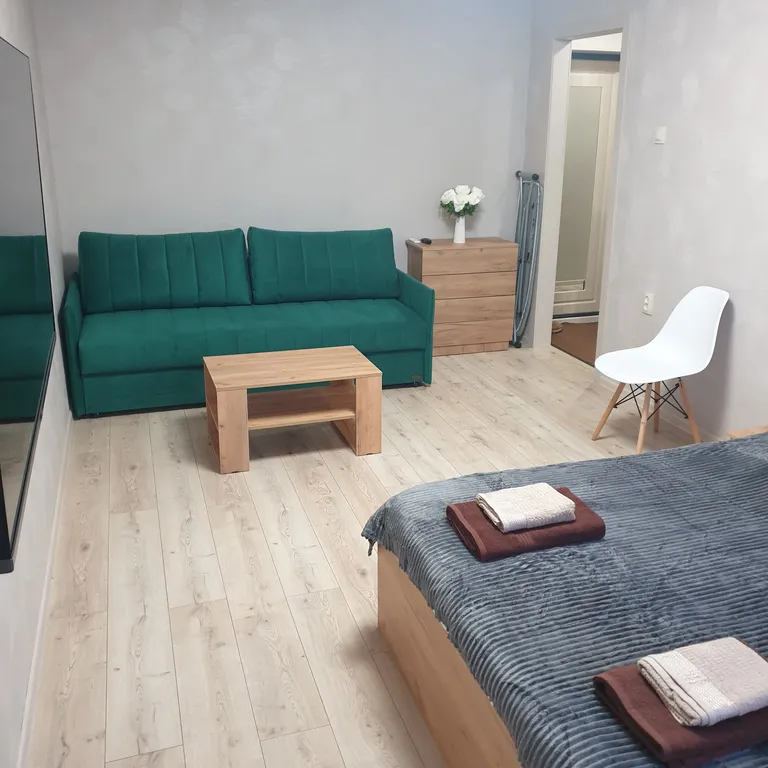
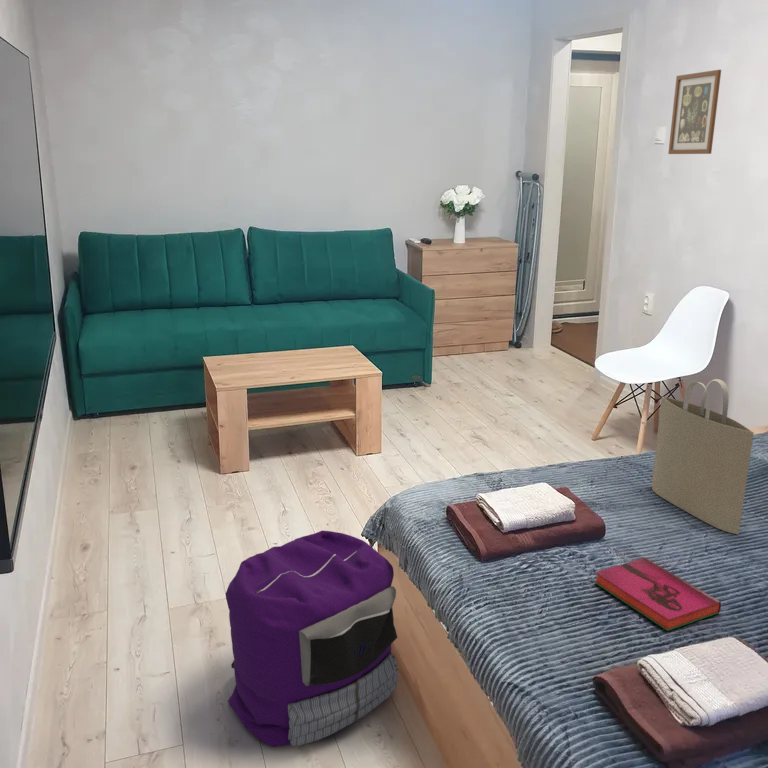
+ wall art (693, 113)
+ backpack (313, 627)
+ hardback book (655, 591)
+ tote bag (700, 446)
